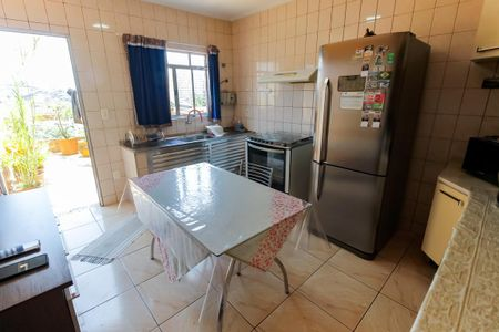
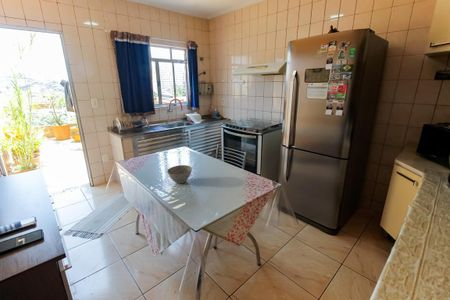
+ bowl (180, 175)
